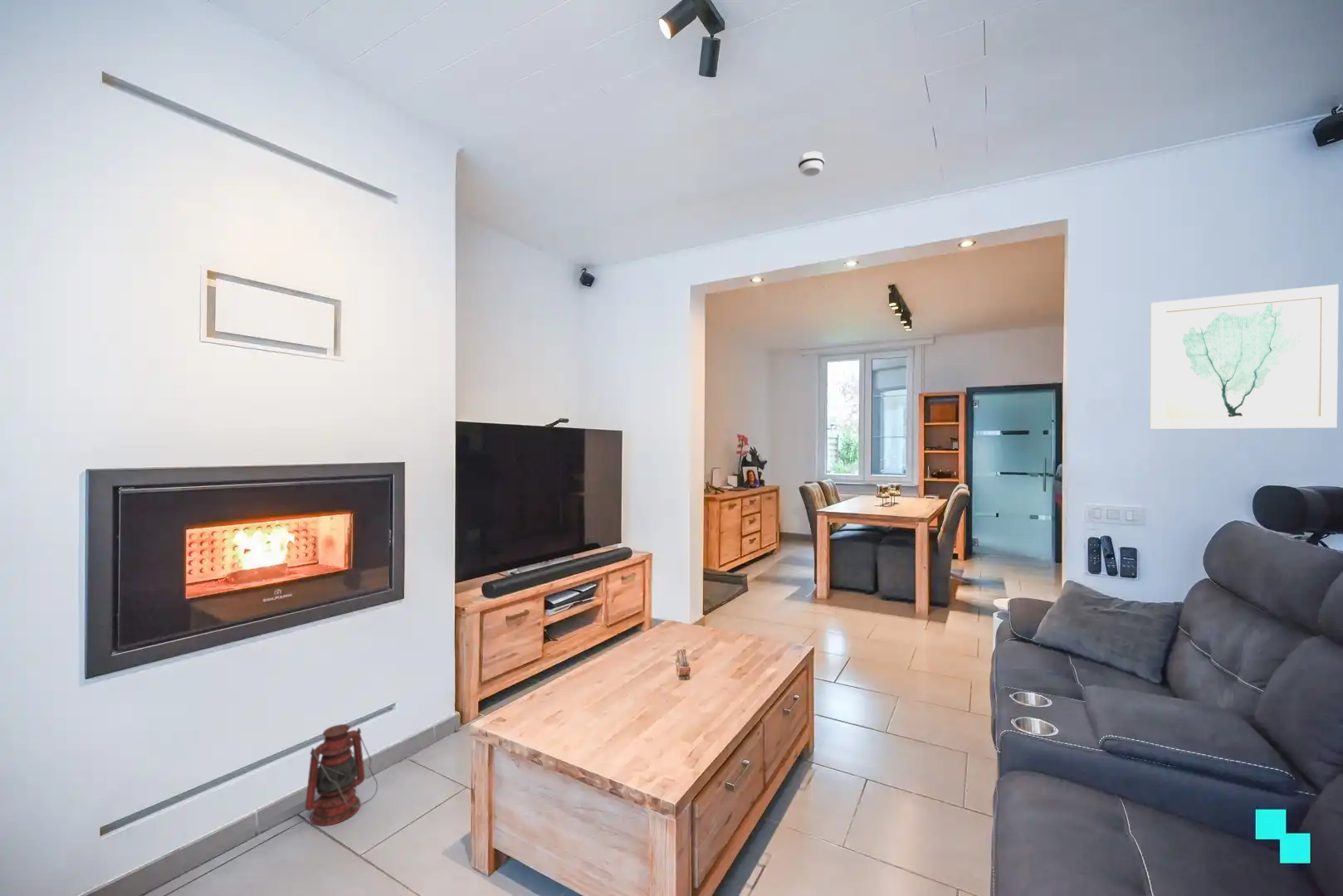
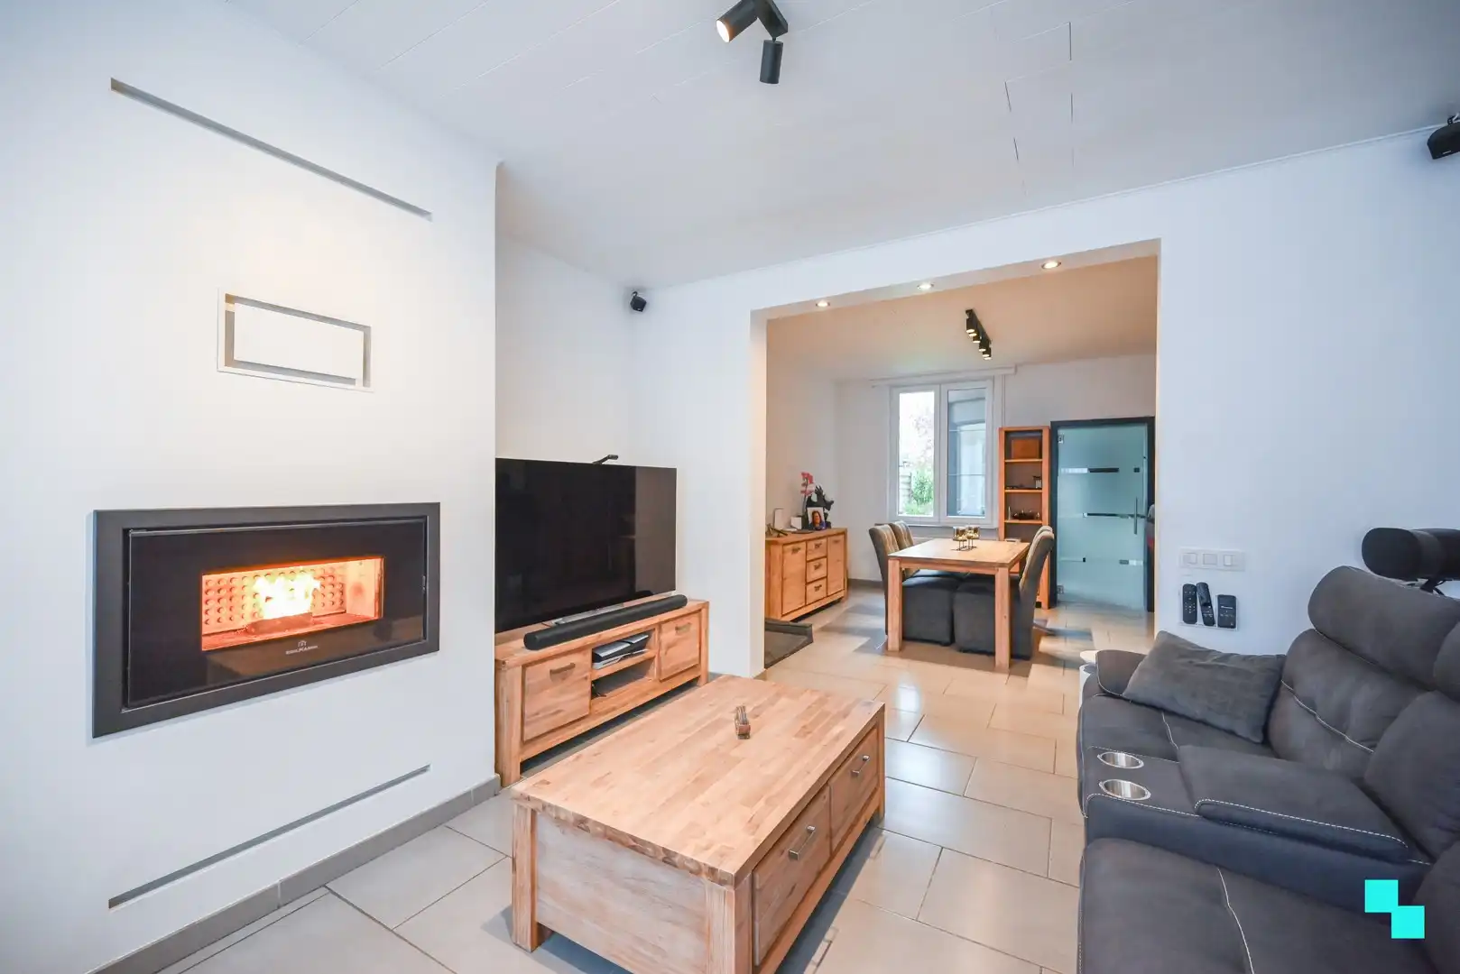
- lantern (344, 774)
- smoke detector (811, 164)
- wall art (1238, 361)
